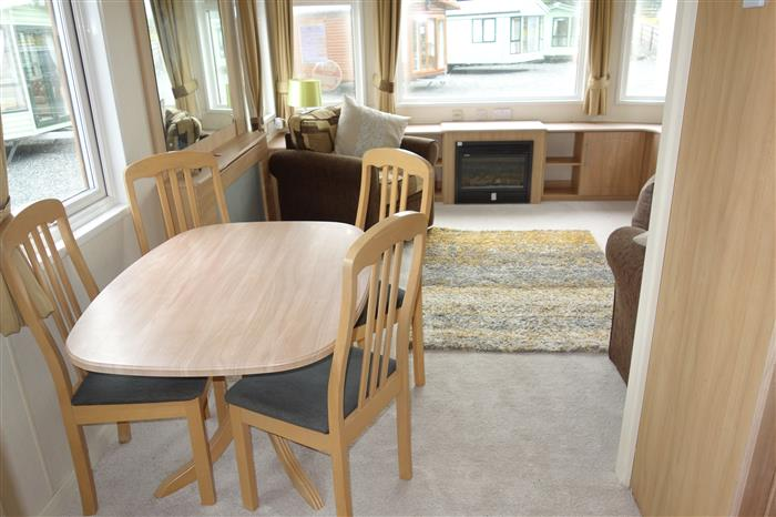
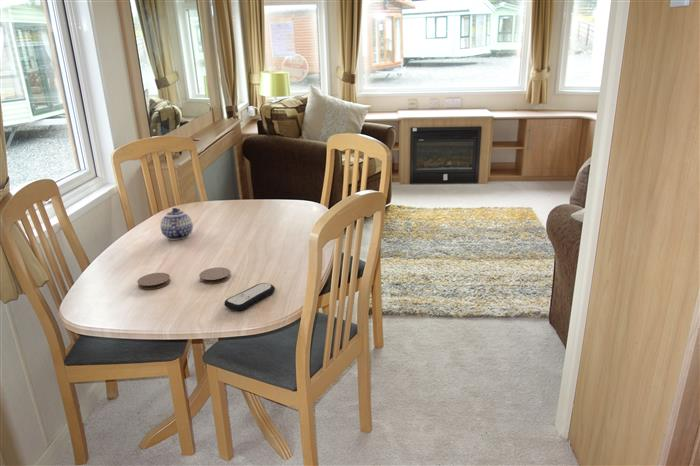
+ remote control (251, 295)
+ coaster (154, 280)
+ coaster (215, 275)
+ teapot (176, 222)
